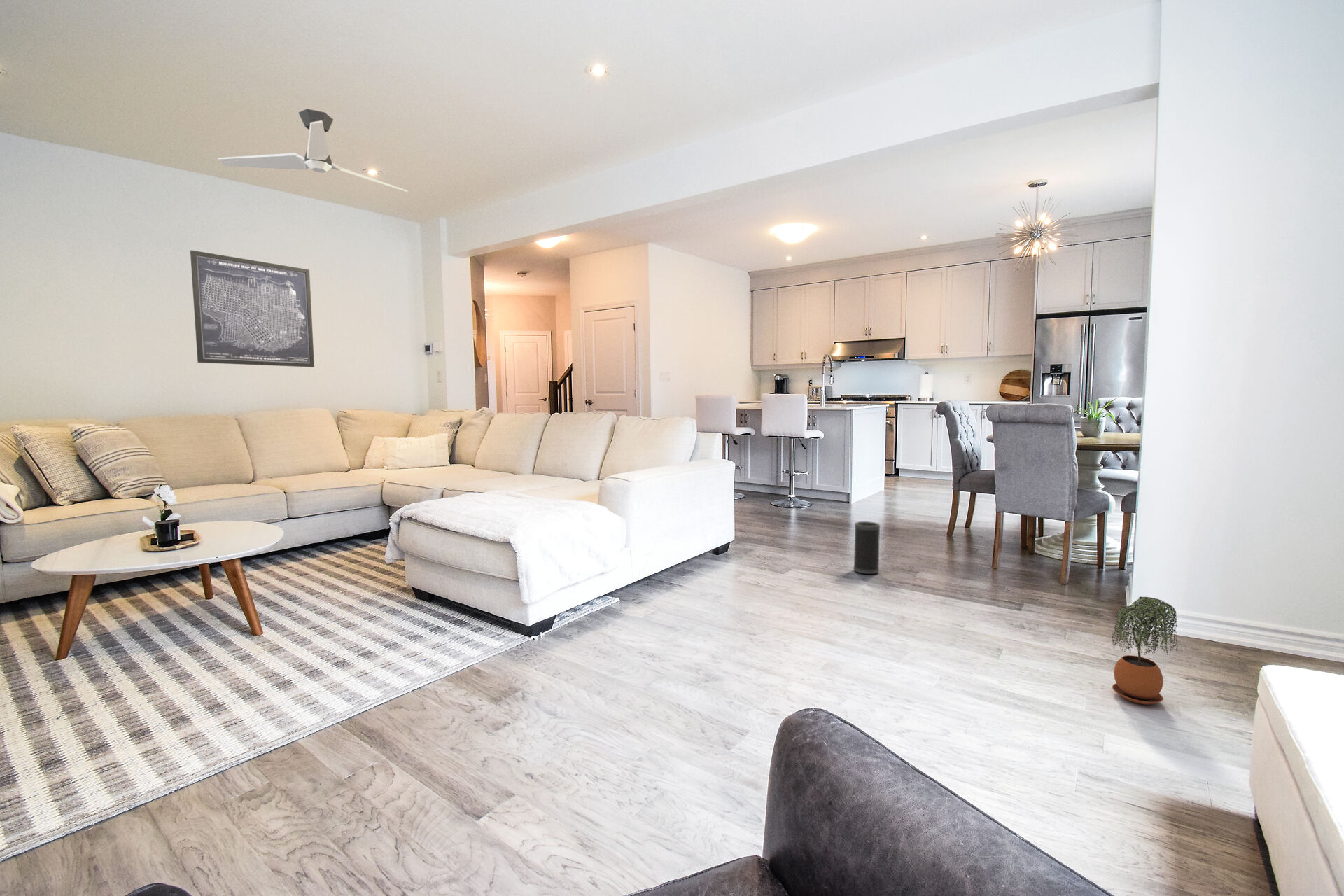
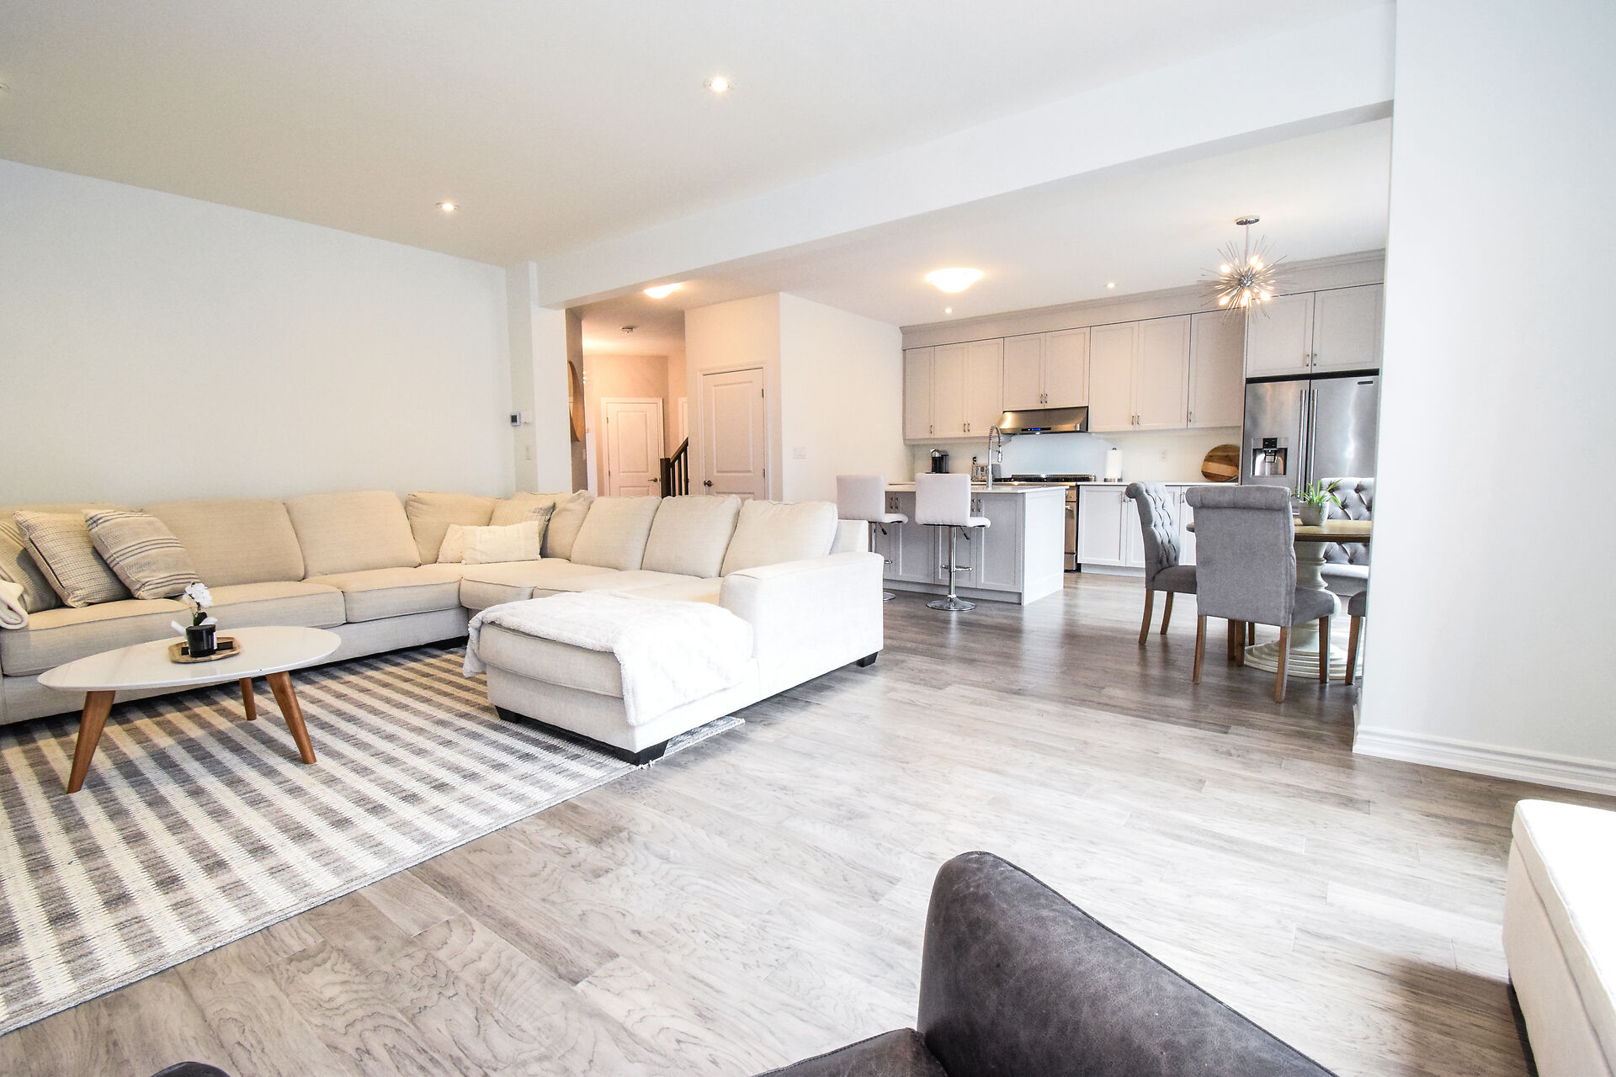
- speaker (867, 547)
- wall art (257, 313)
- ceiling fan (316, 134)
- potted plant (1140, 648)
